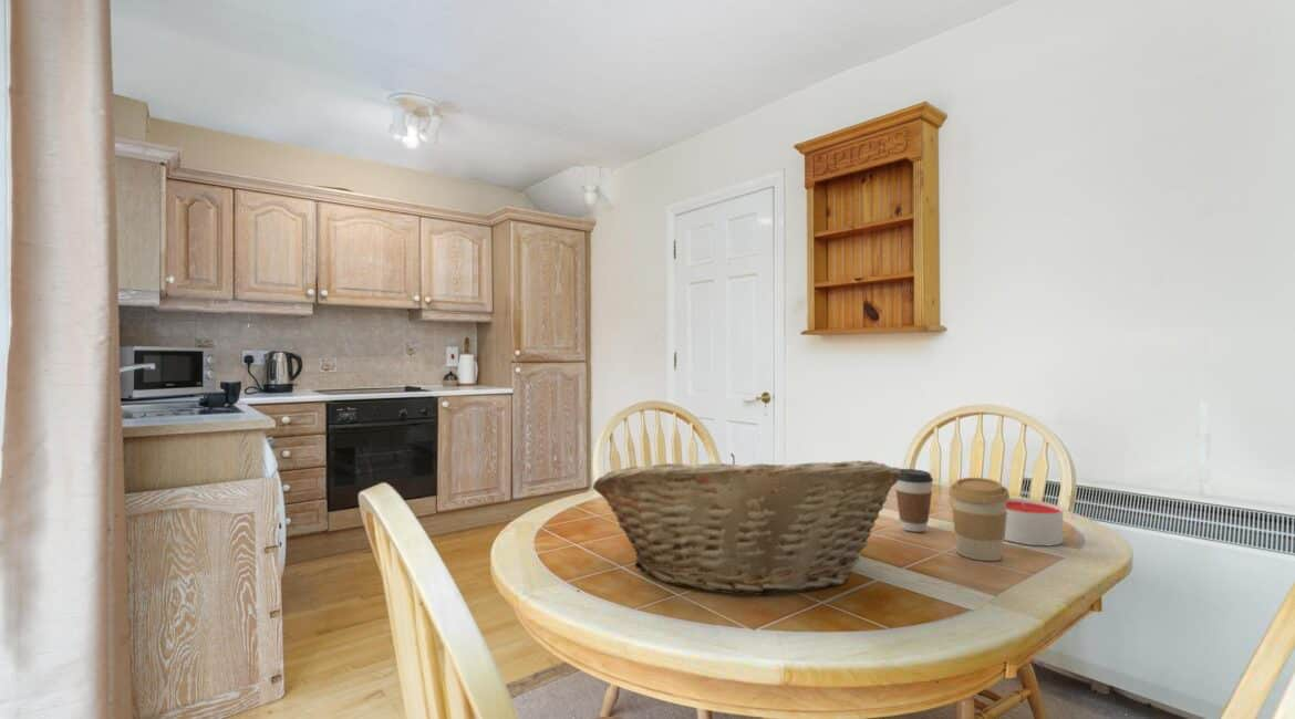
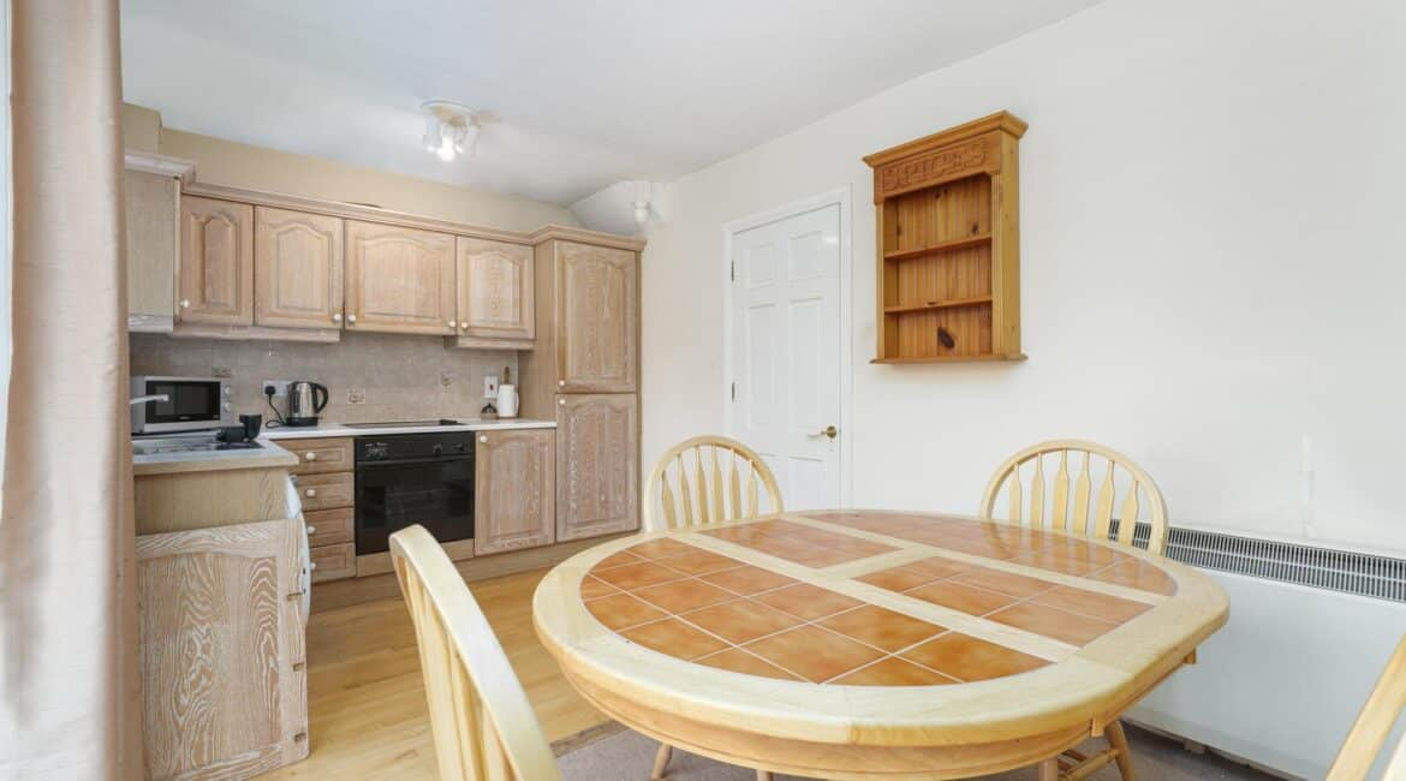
- coffee cup (978, 517)
- coffee cup (913, 499)
- candle (1025, 519)
- fruit basket (743, 506)
